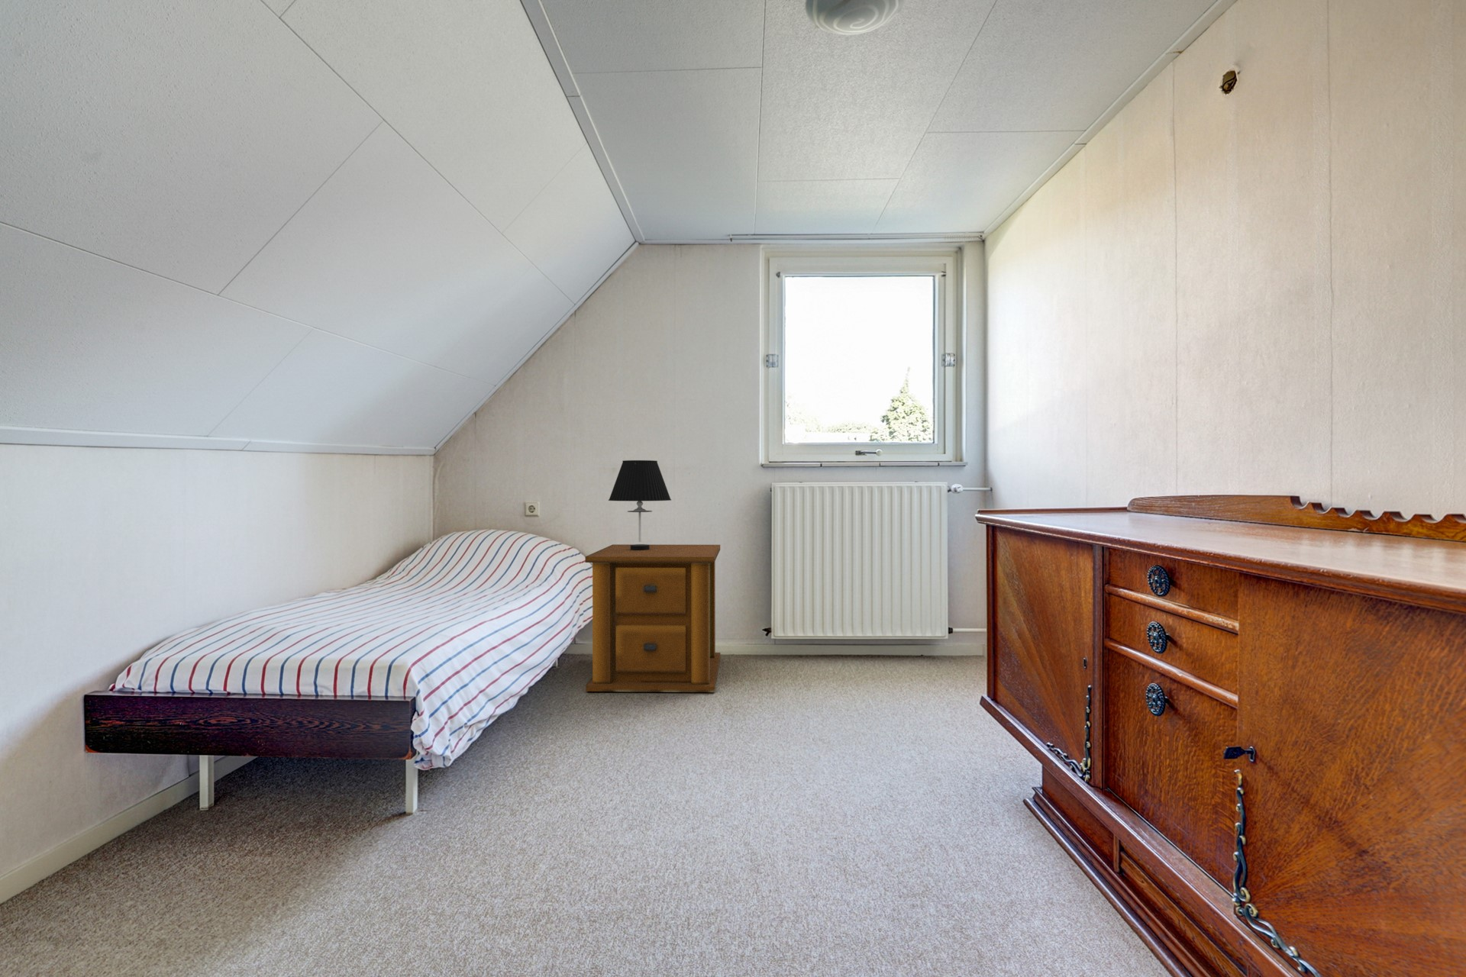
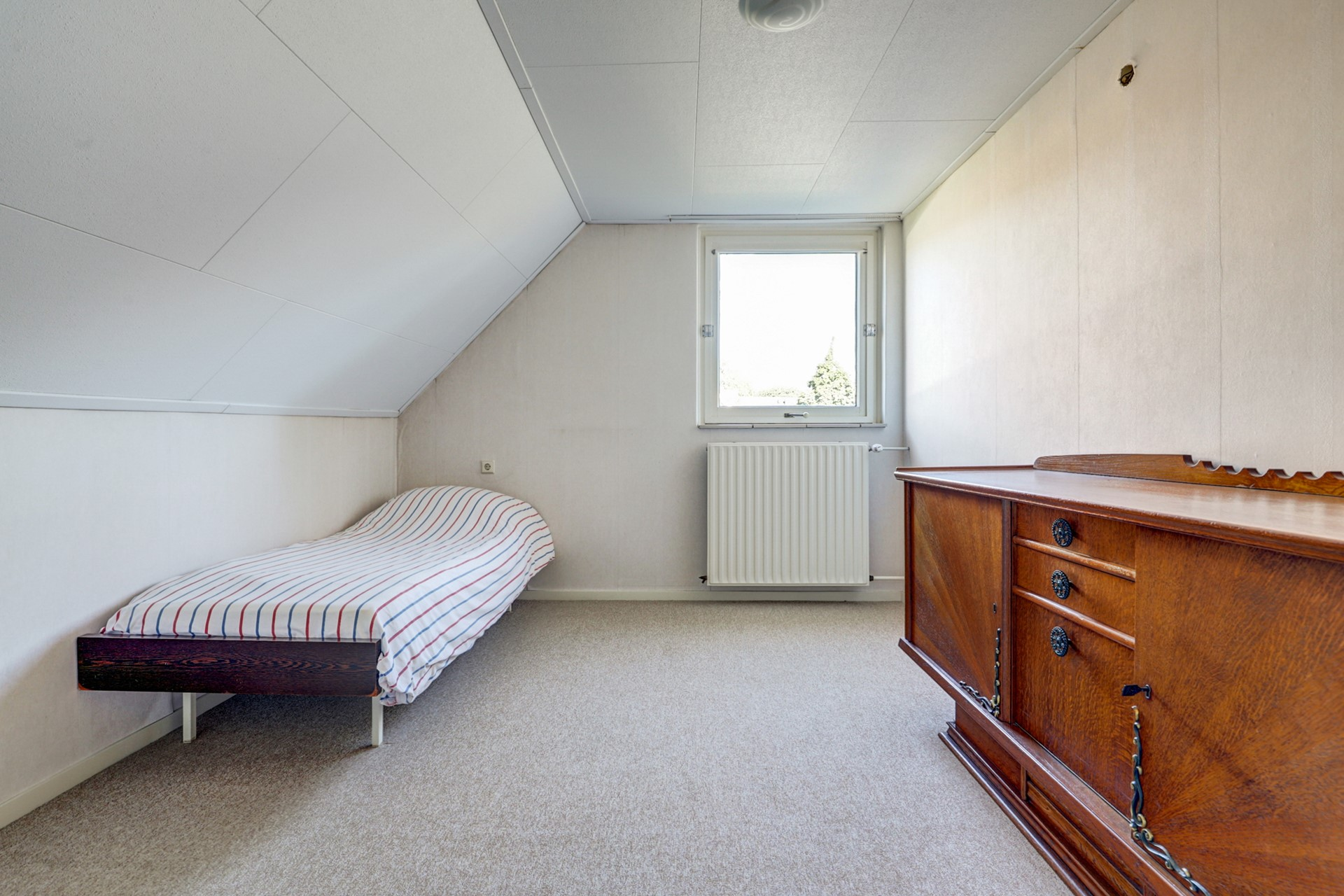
- side table (658, 612)
- table lamp (640, 505)
